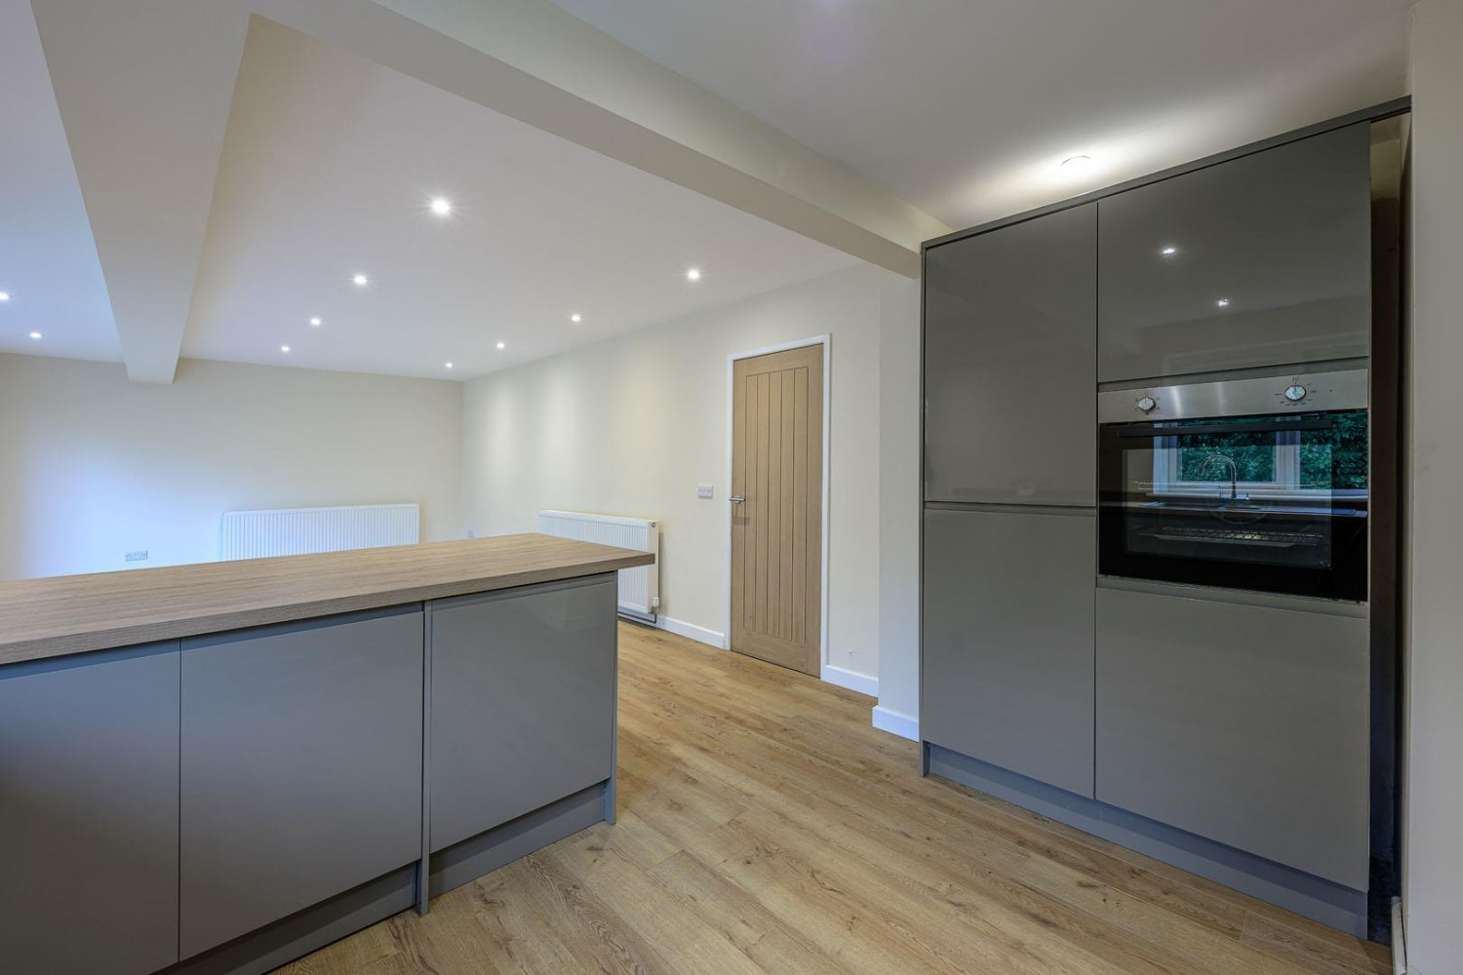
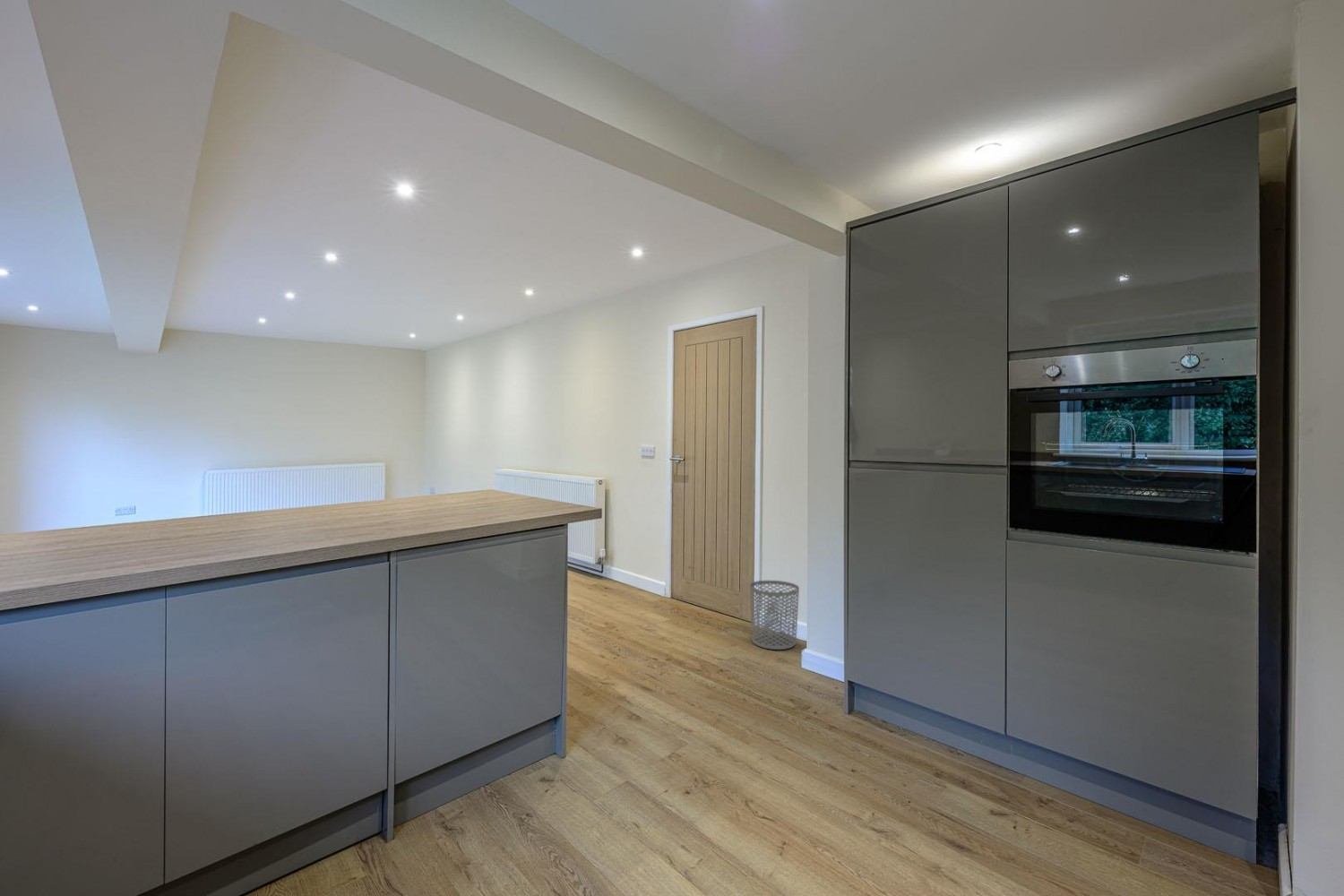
+ waste bin (774, 614)
